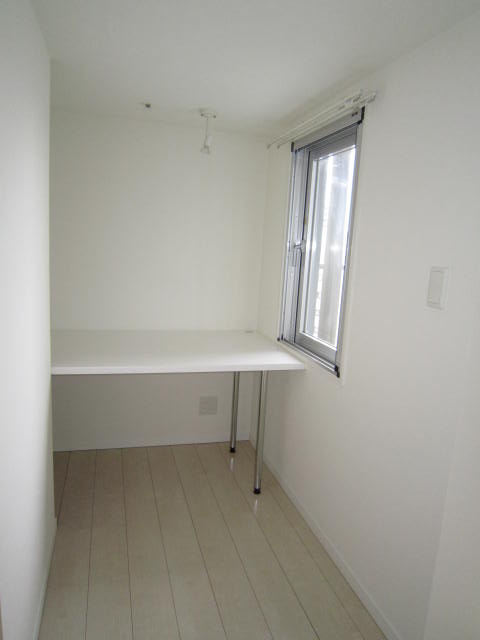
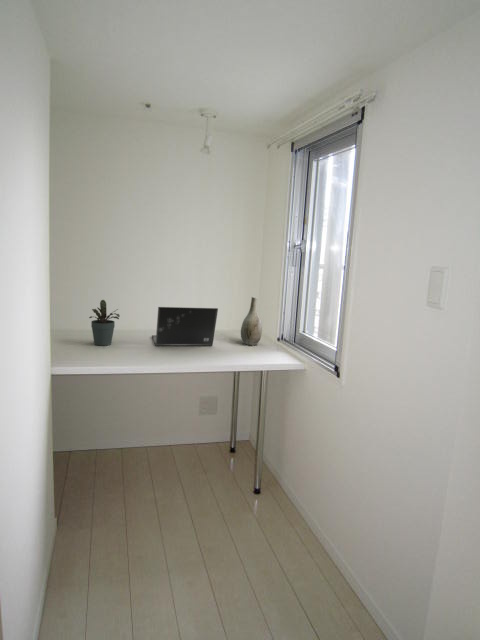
+ potted plant (105, 321)
+ vase (252, 320)
+ laptop (183, 323)
